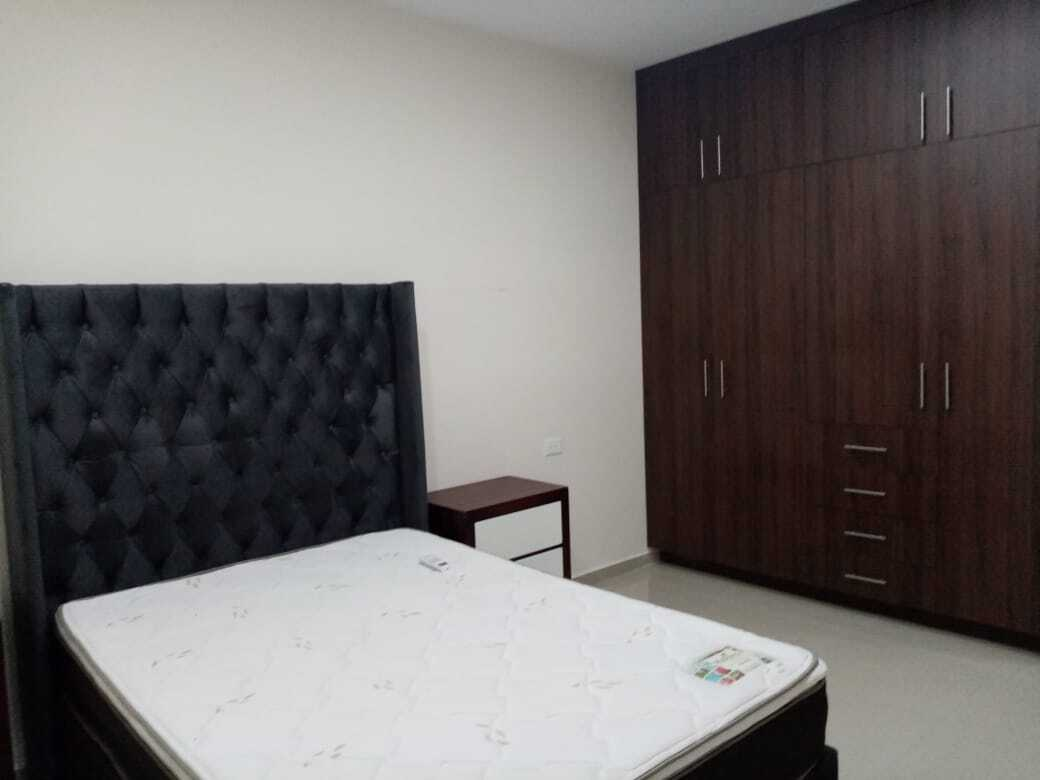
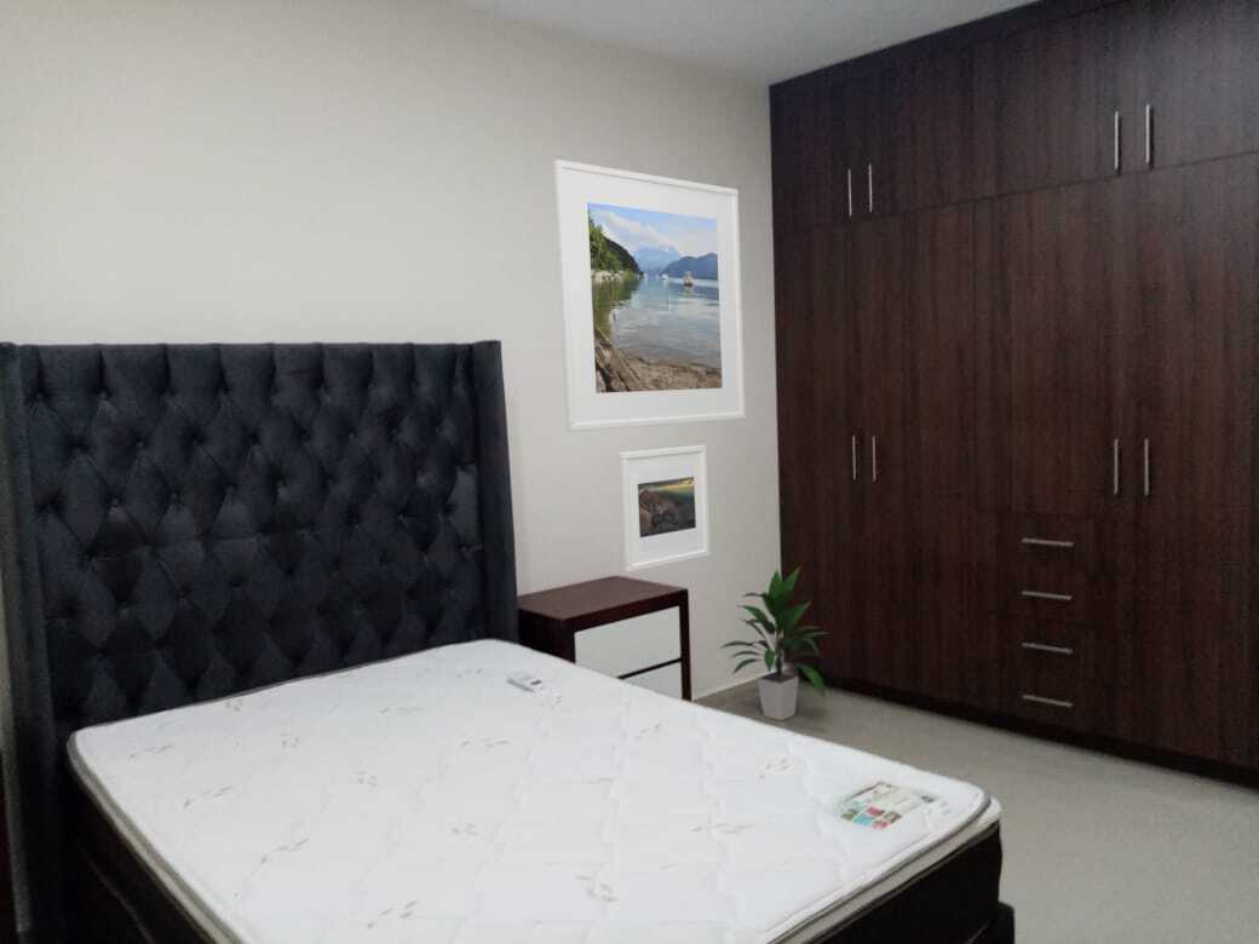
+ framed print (666, 506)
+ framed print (657, 301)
+ indoor plant (778, 644)
